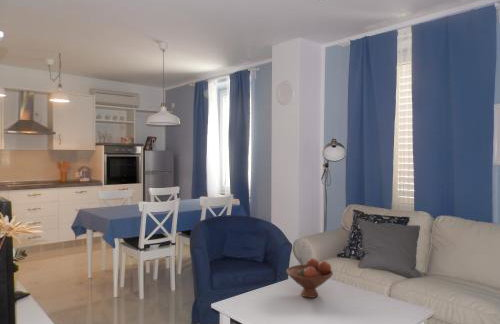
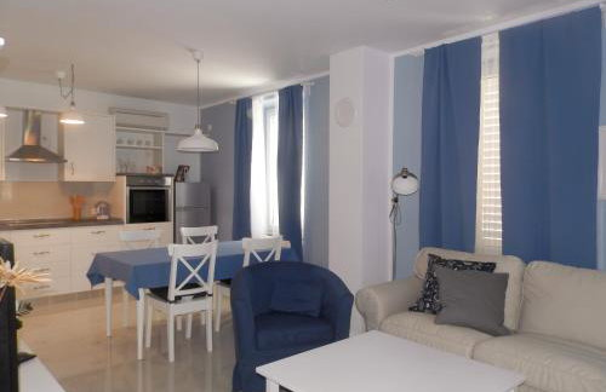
- fruit bowl (309, 278)
